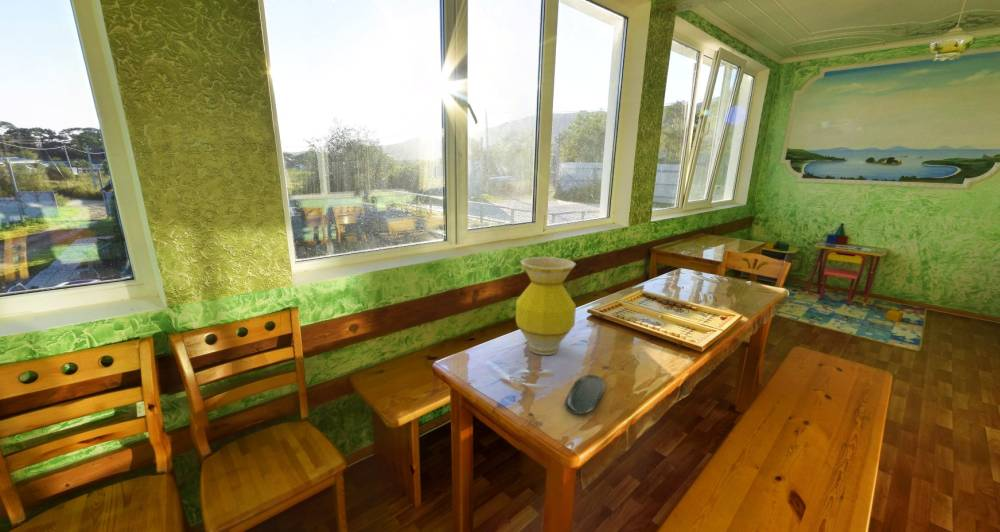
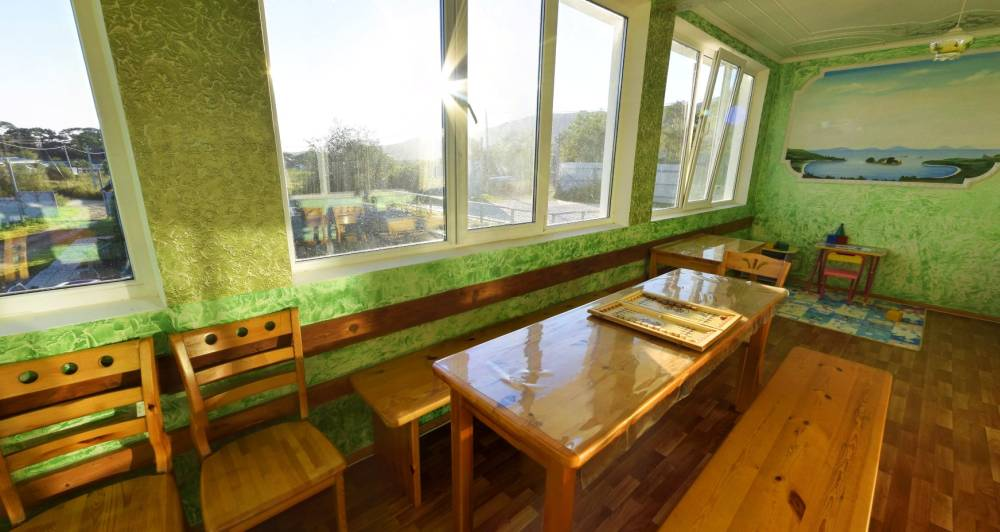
- vase (545, 306)
- oval tray (585, 392)
